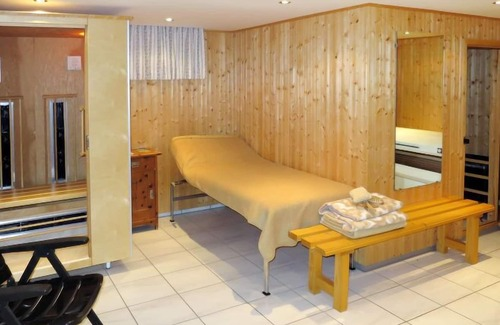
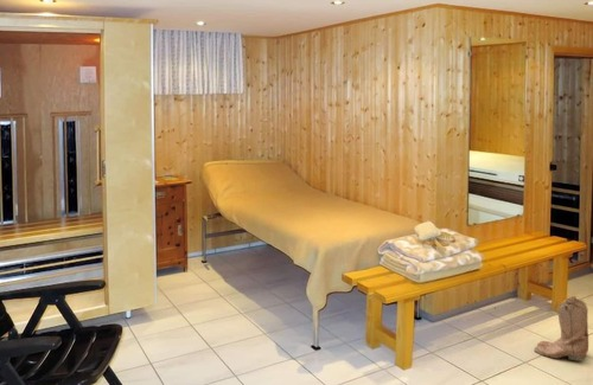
+ boots (561, 325)
